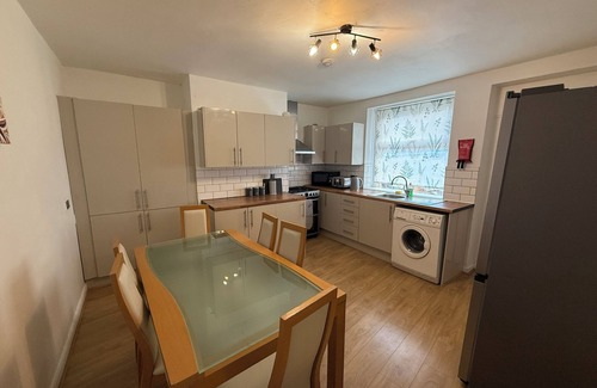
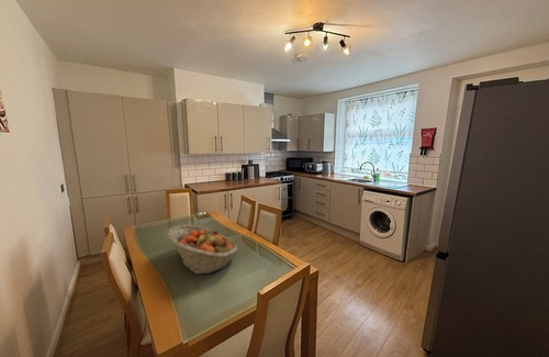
+ fruit basket (203, 244)
